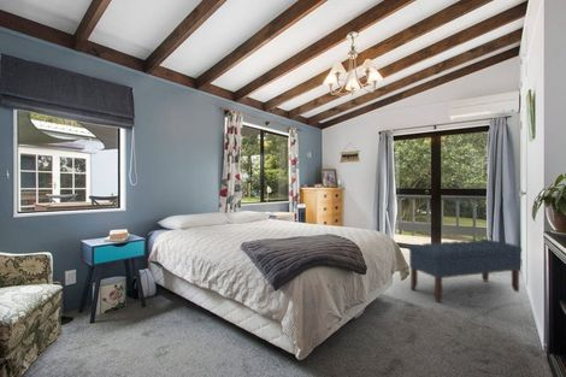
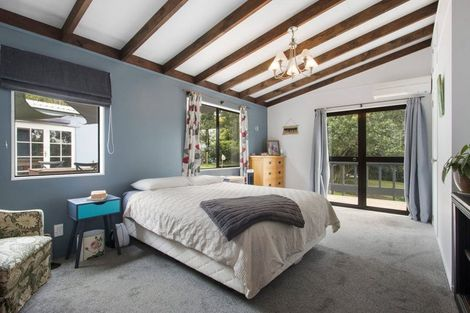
- bench (464, 266)
